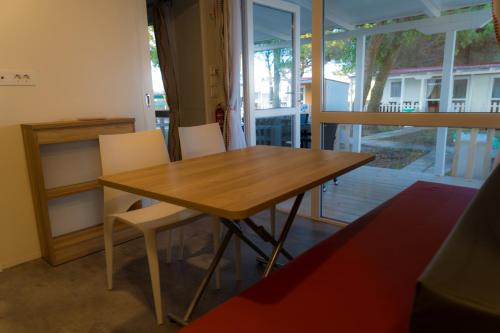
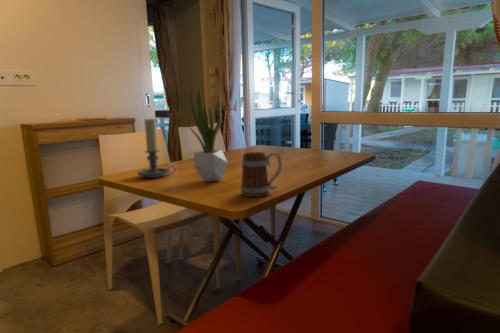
+ candle holder (155, 147)
+ mug (261, 173)
+ potted plant (207, 135)
